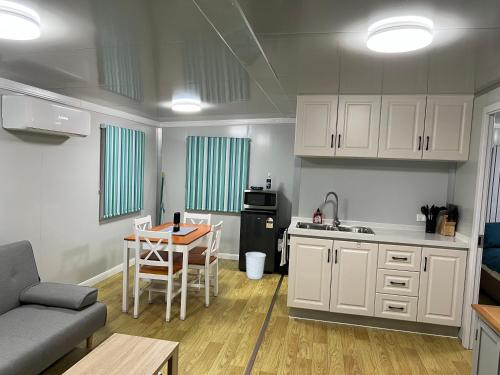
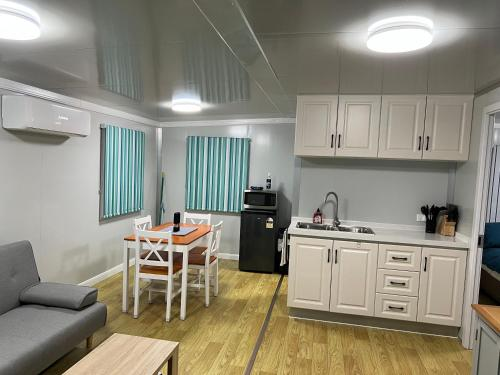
- trash can (255, 265)
